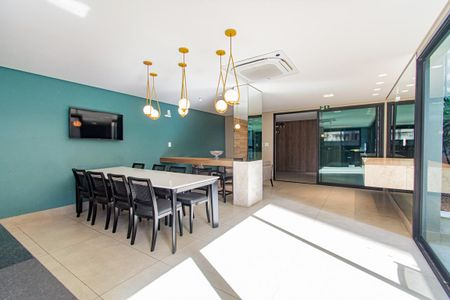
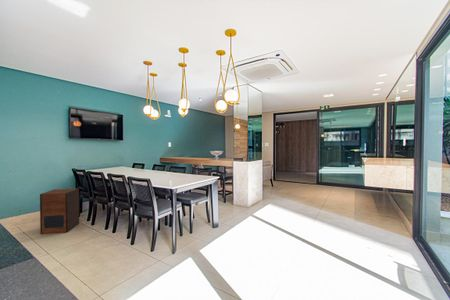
+ speaker (61, 209)
